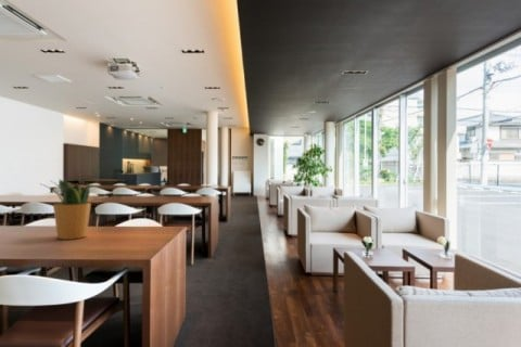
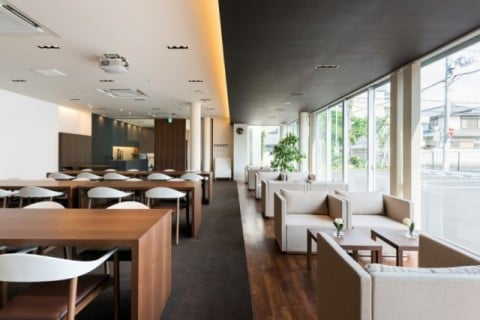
- potted plant (68, 208)
